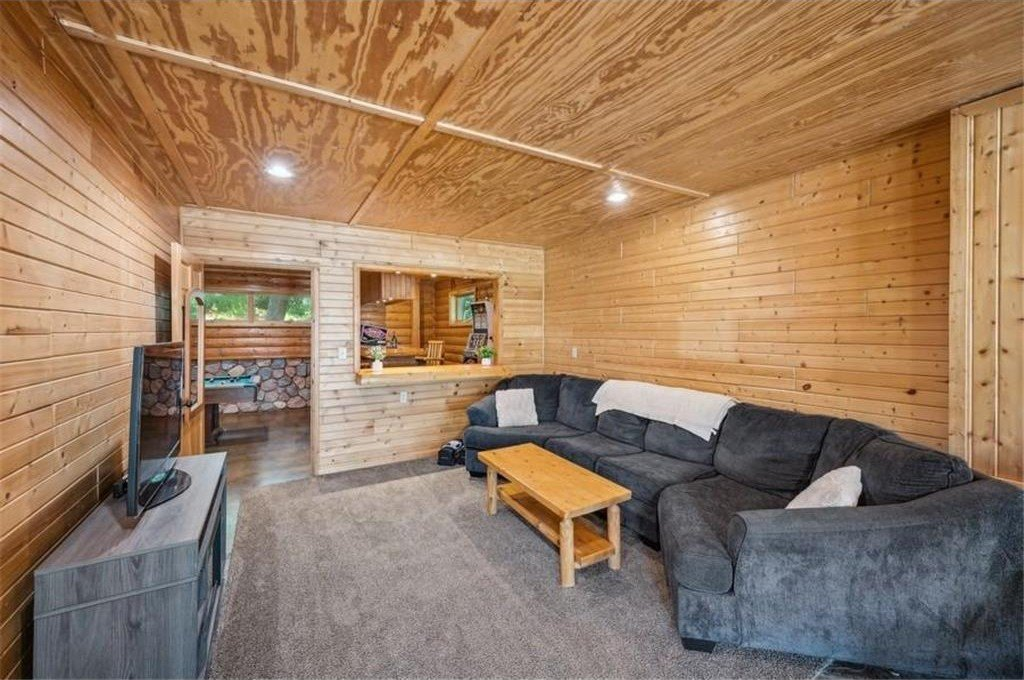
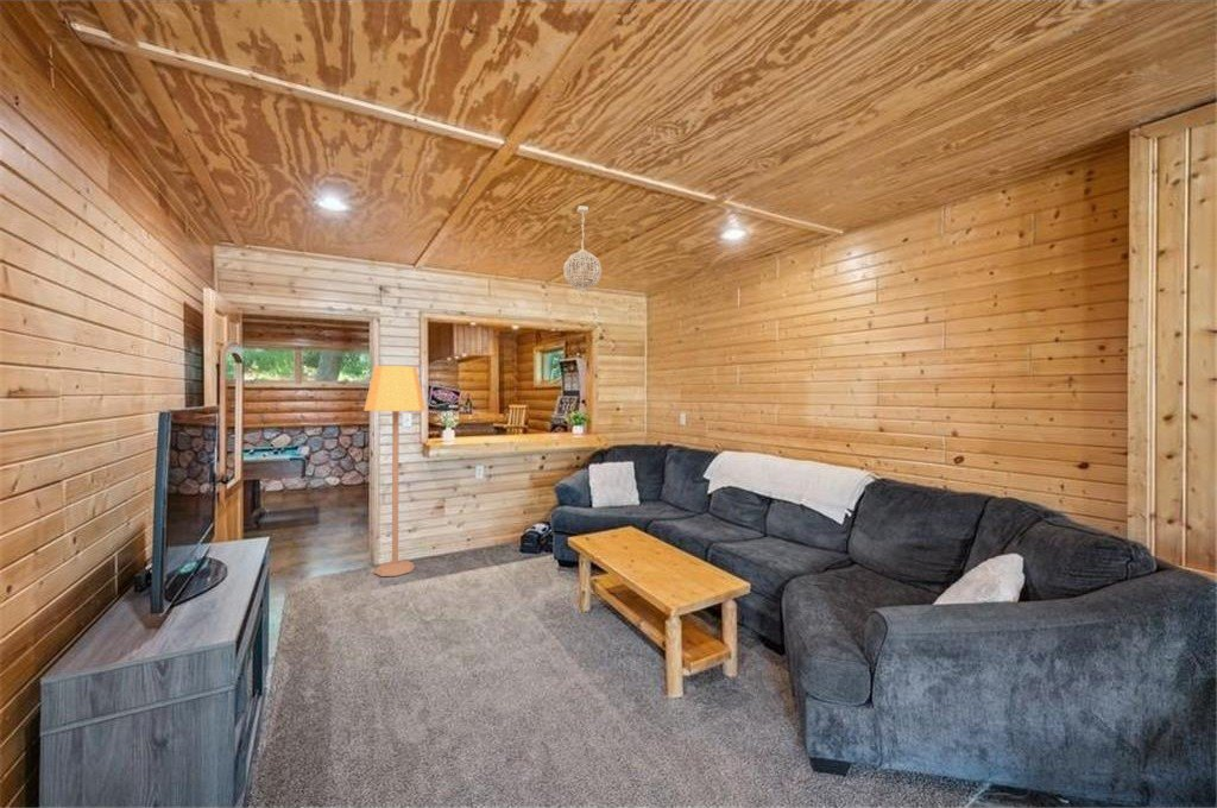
+ pendant light (582, 252)
+ lamp (395, 468)
